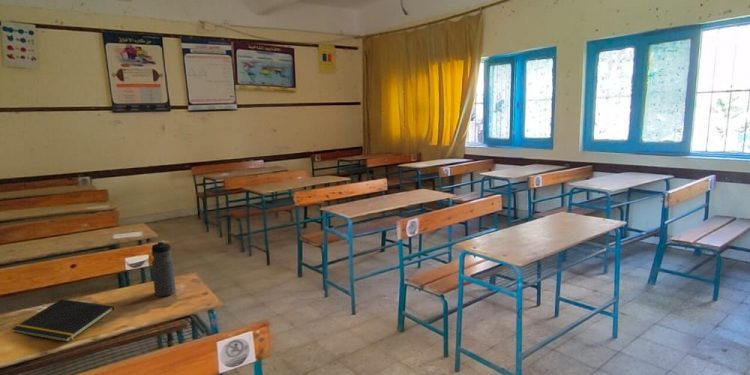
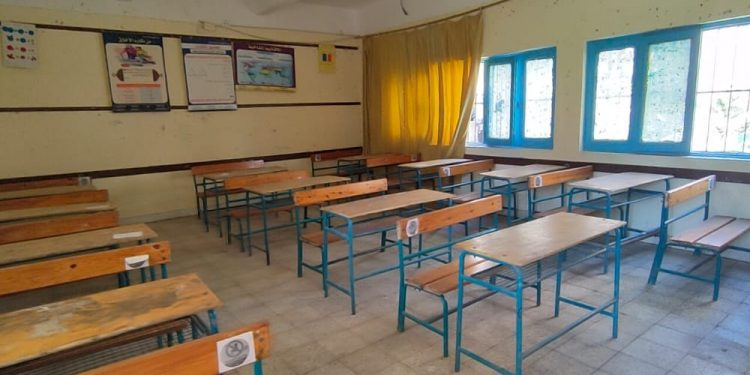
- notepad (64, 319)
- water bottle (163, 267)
